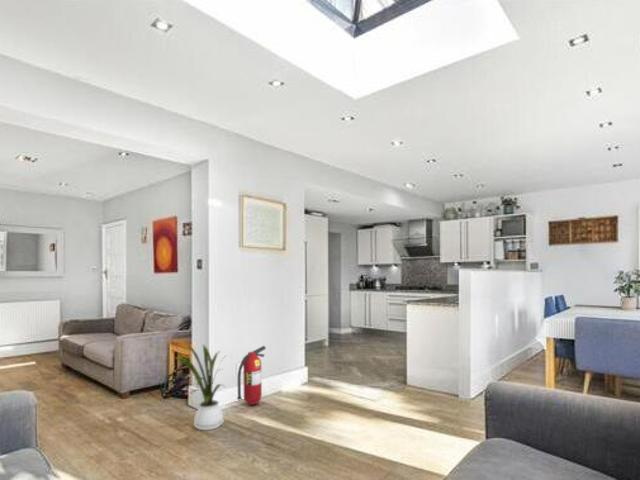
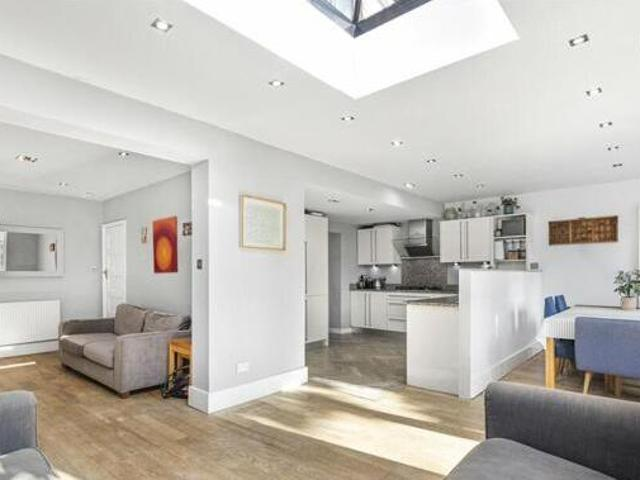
- house plant (205, 382)
- fire extinguisher (253, 376)
